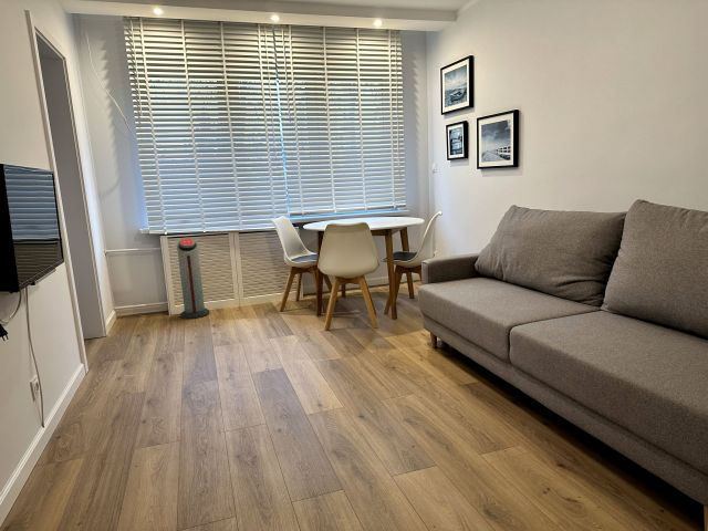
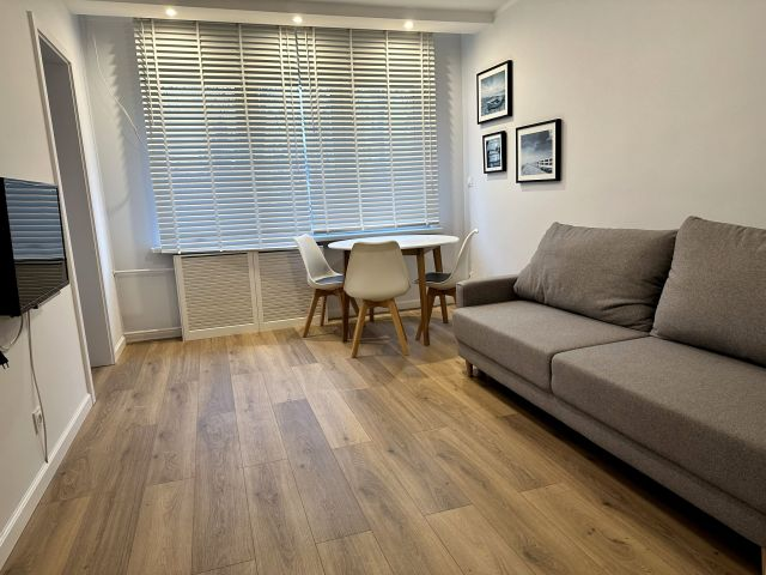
- air purifier (190, 277)
